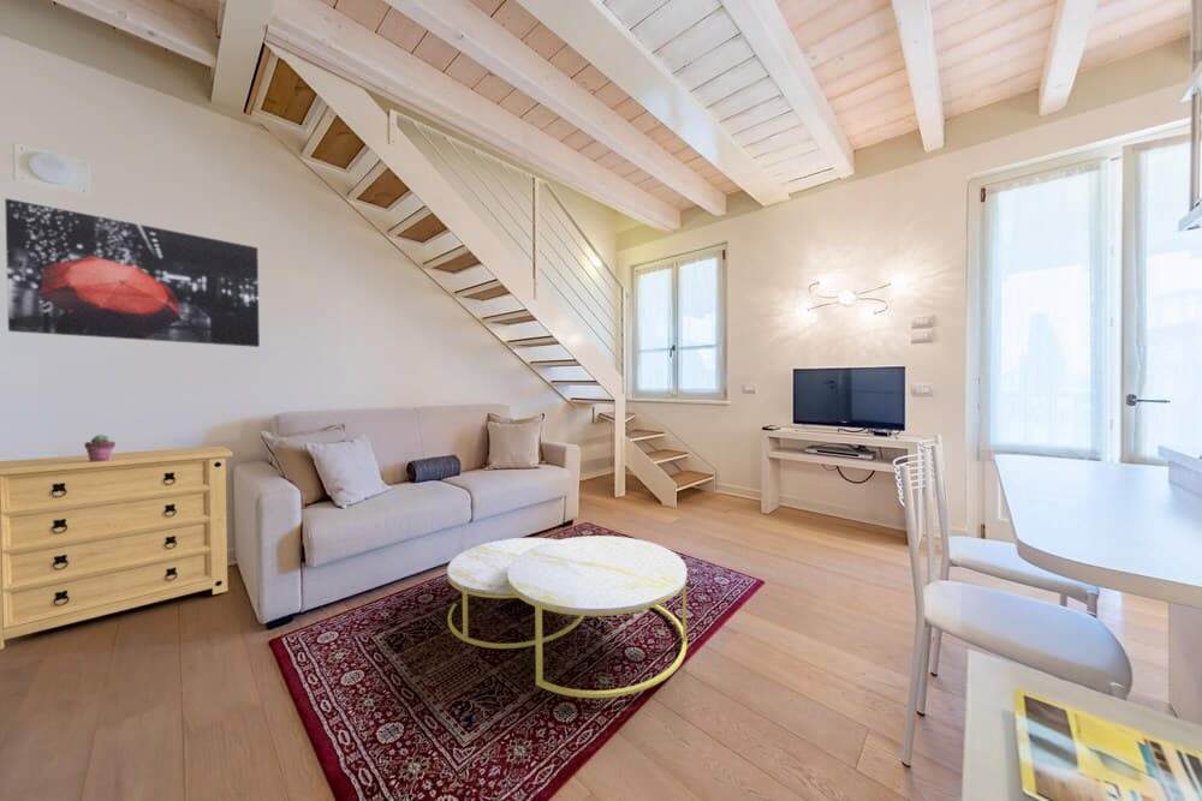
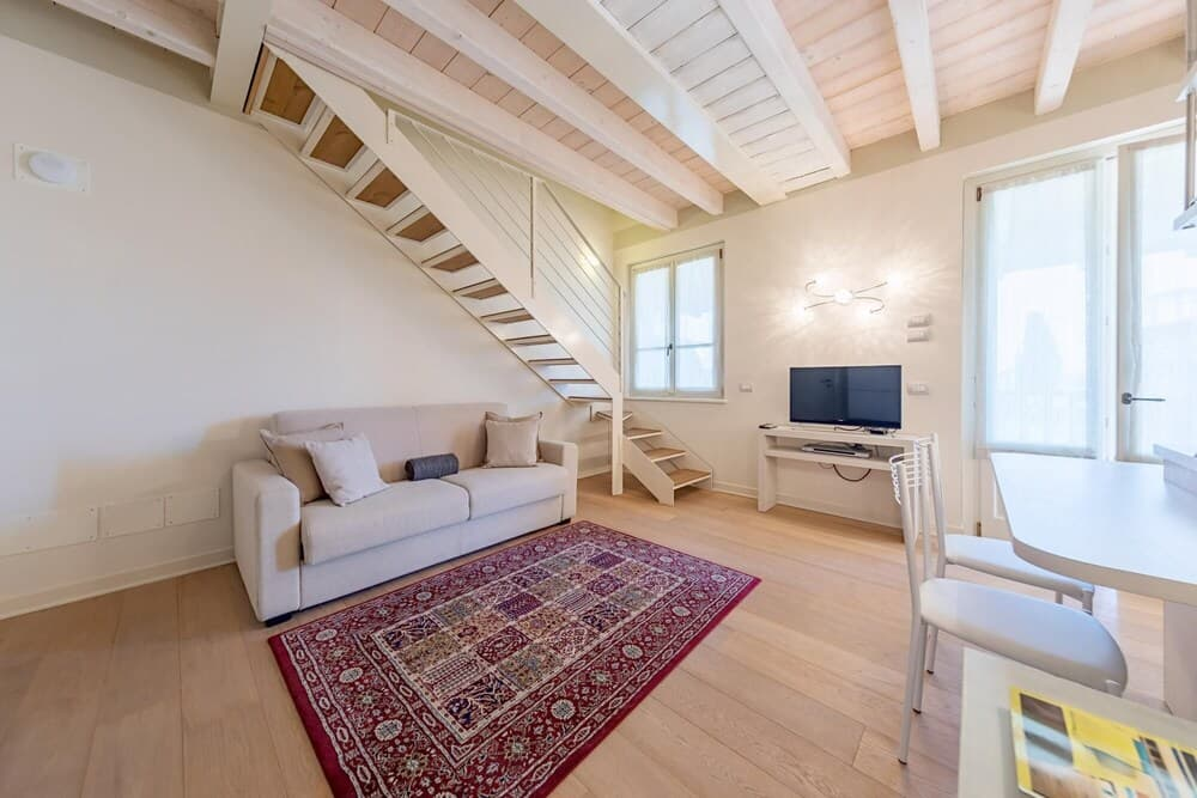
- coffee table (560, 588)
- wall art (150, 283)
- dresser (120, 531)
- potted succulent (100, 447)
